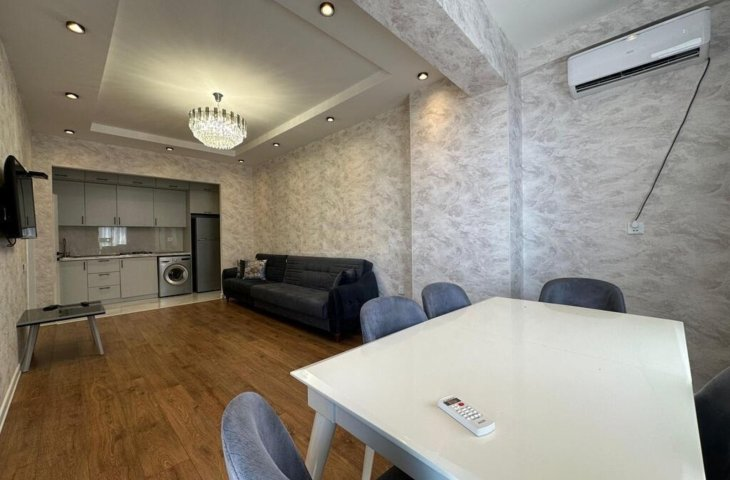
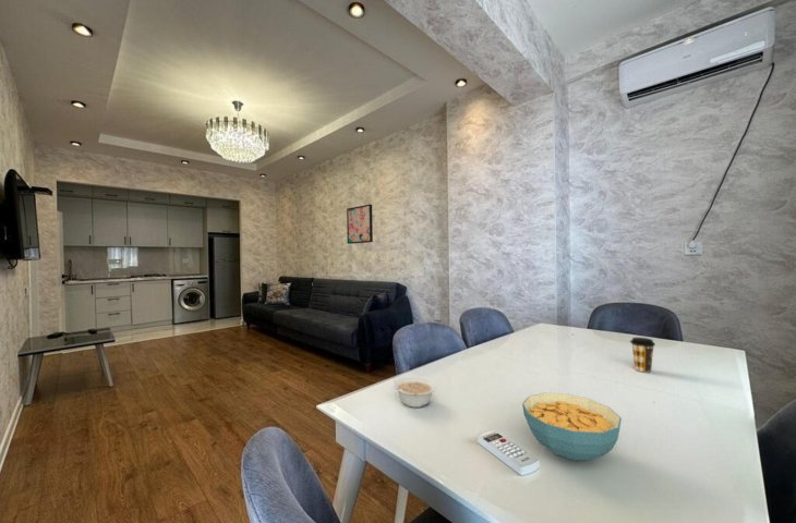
+ coffee cup (642, 354)
+ wall art (359, 224)
+ cereal bowl (569, 431)
+ legume (415, 392)
